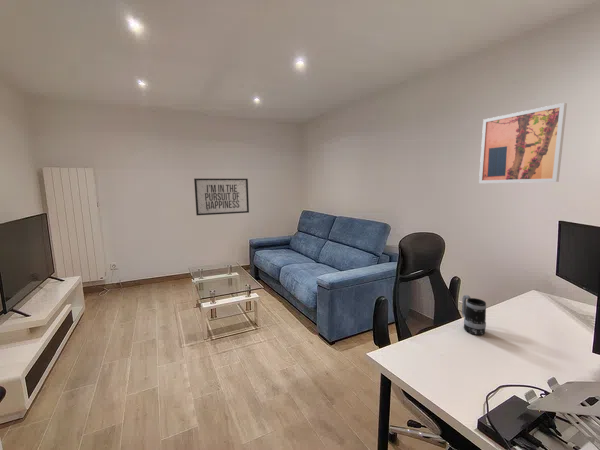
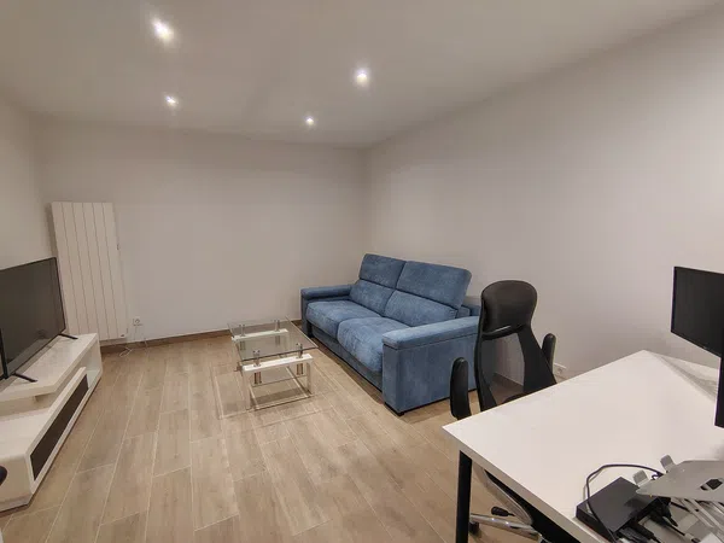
- wall art (517, 148)
- mirror (222, 196)
- mug (472, 313)
